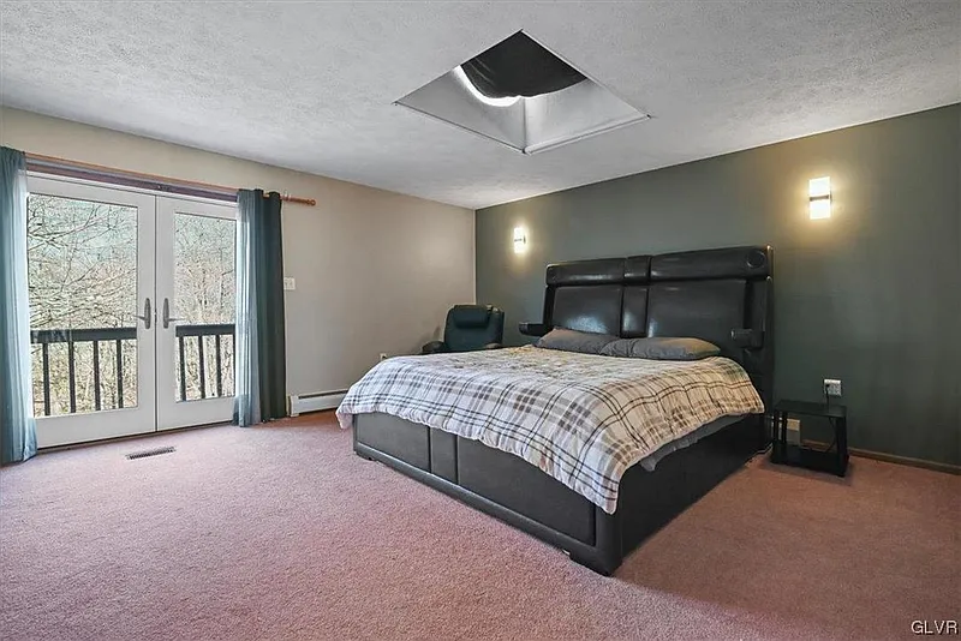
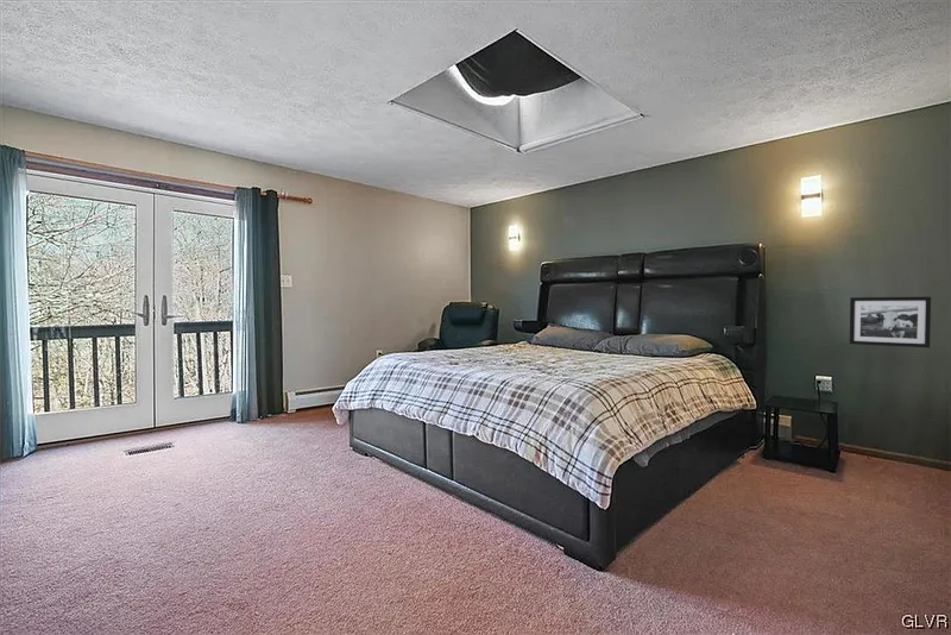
+ picture frame (888, 321)
